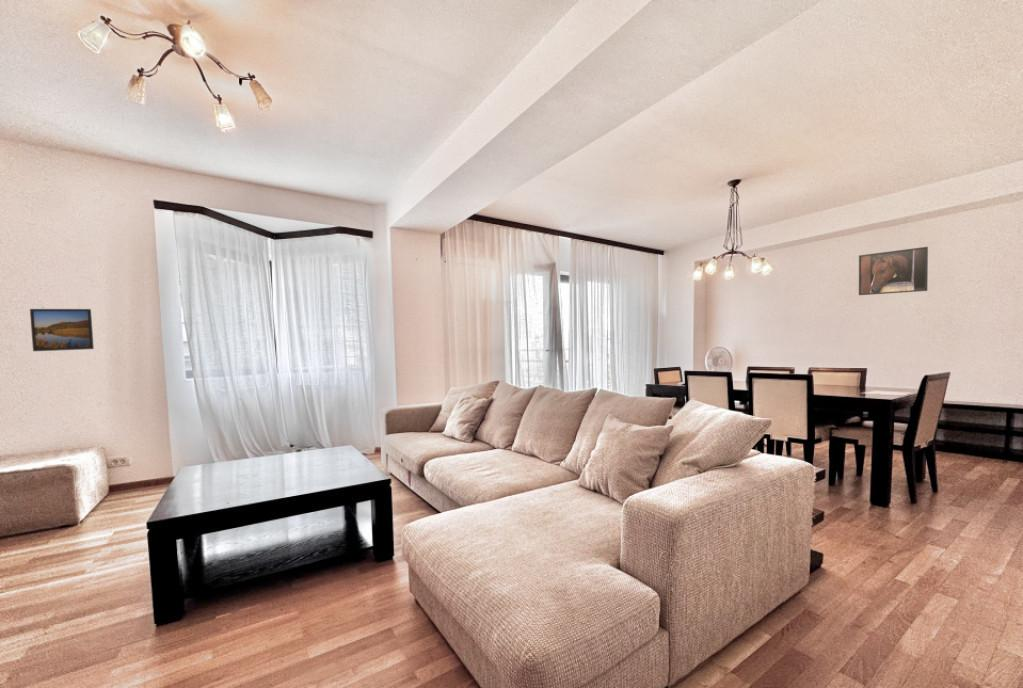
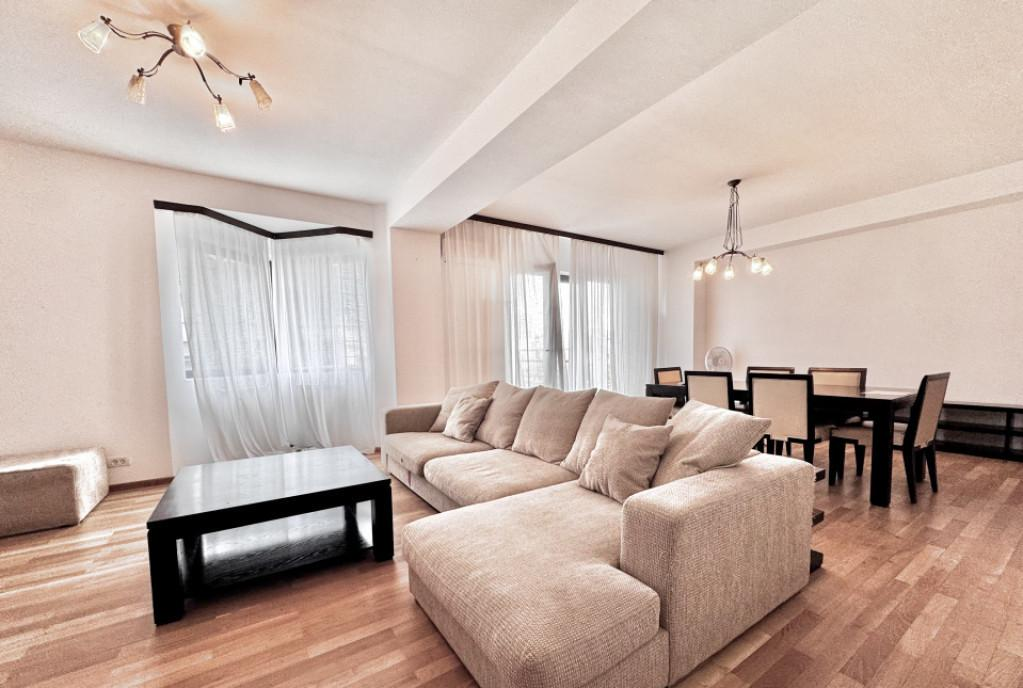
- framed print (891, 272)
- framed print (62, 329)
